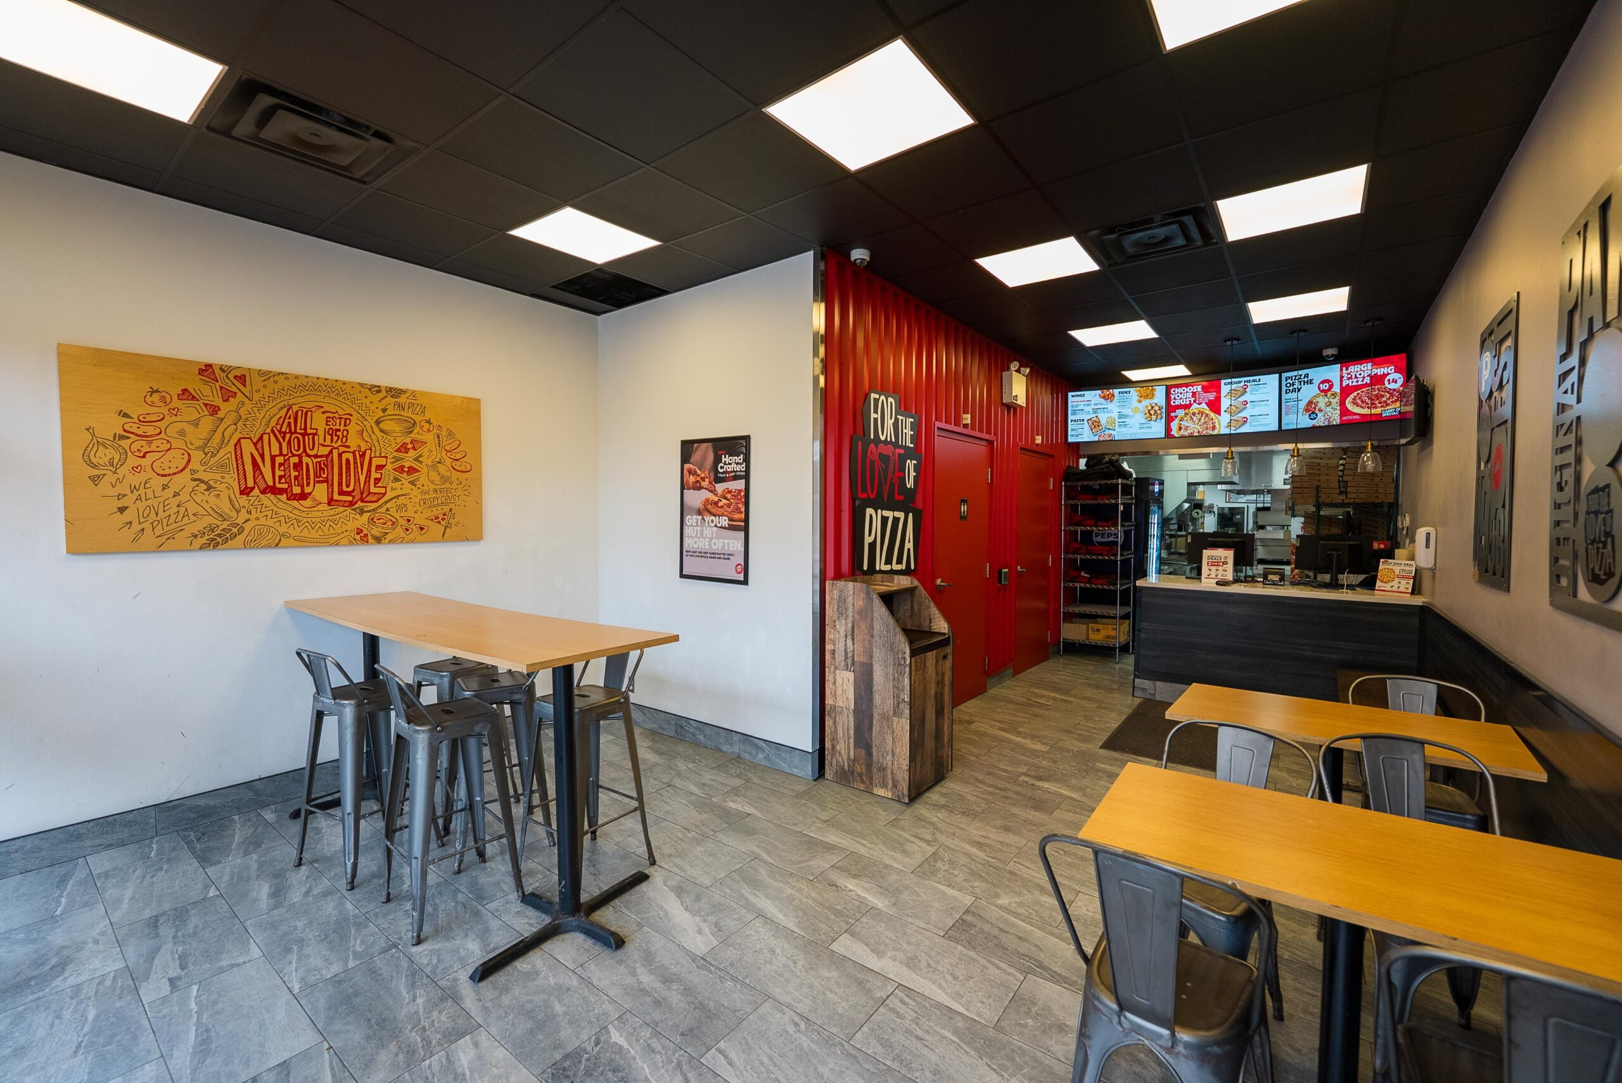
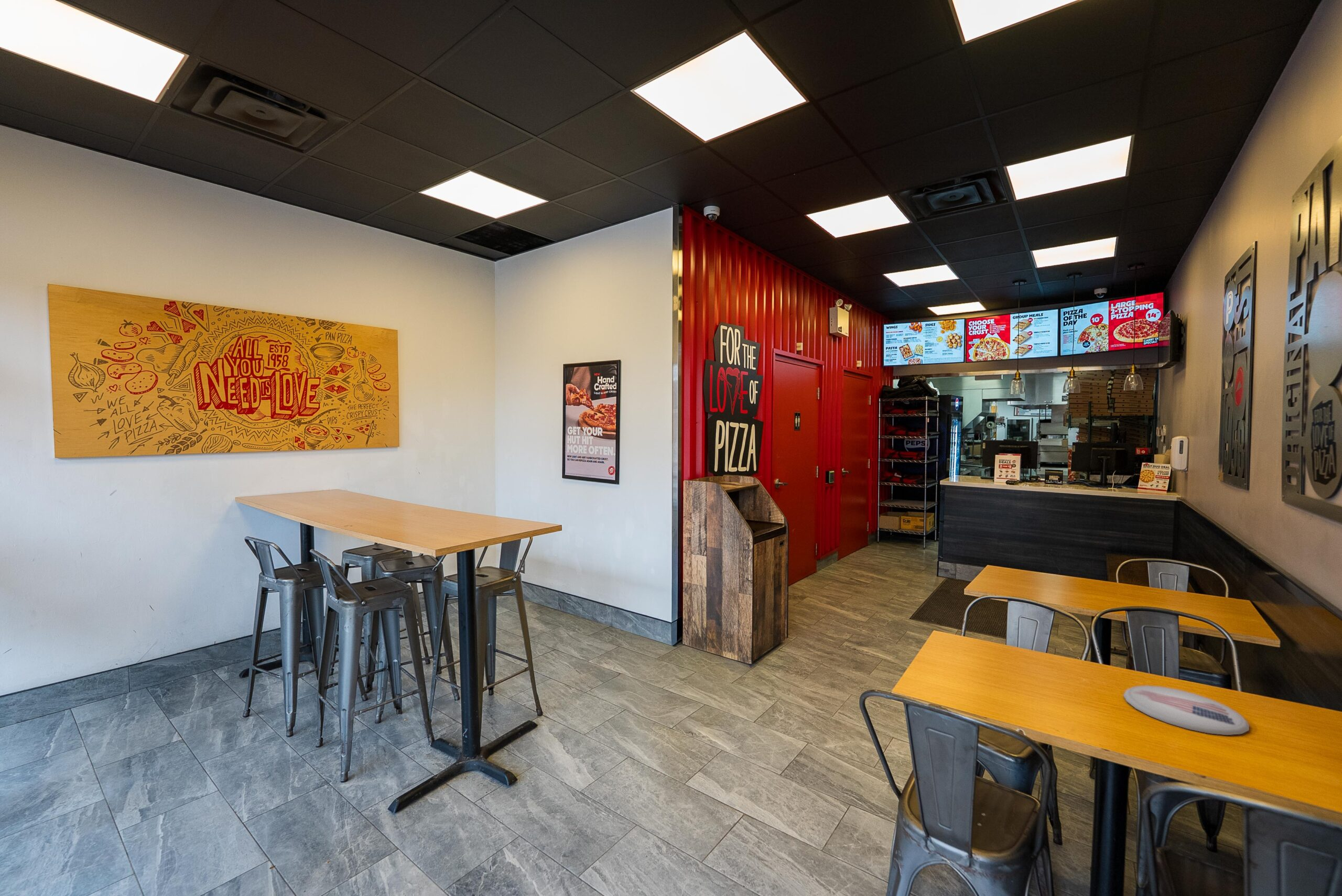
+ plate (1183, 707)
